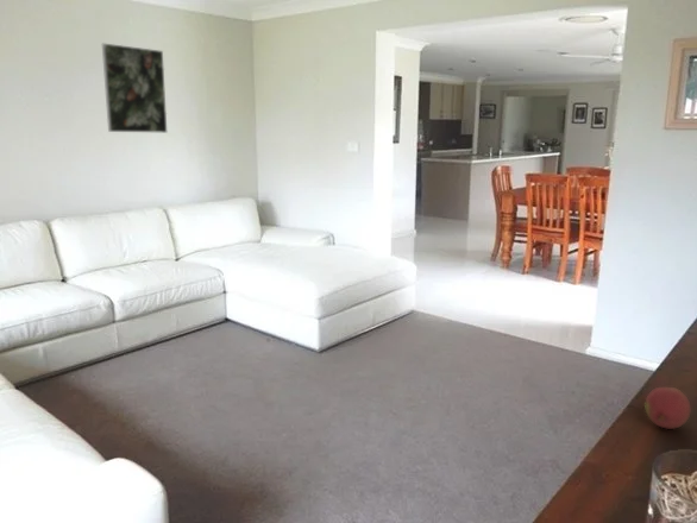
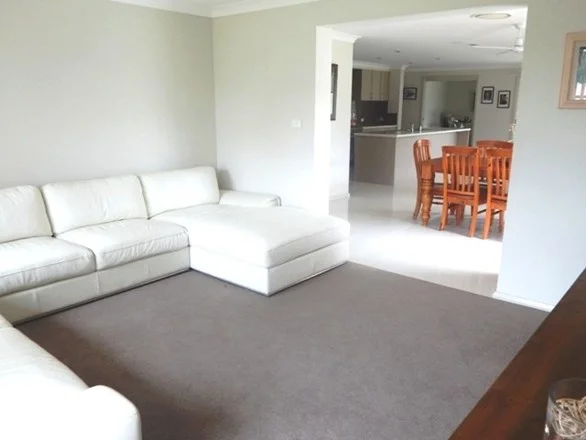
- fruit (667, 407)
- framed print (136, 90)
